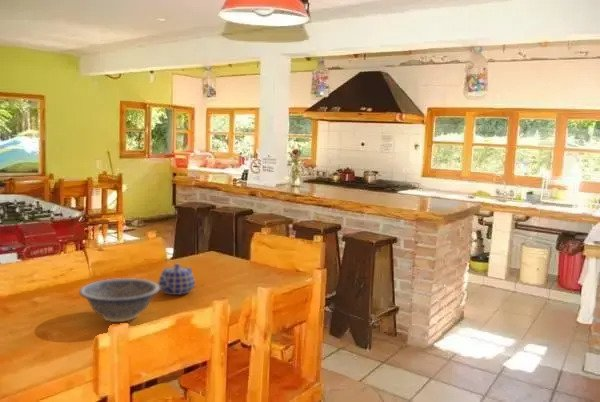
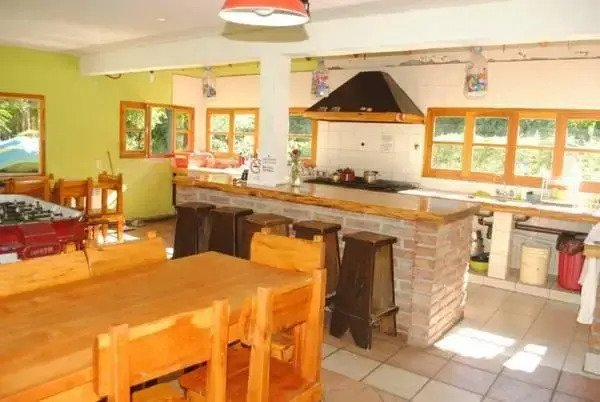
- teapot (175, 278)
- decorative bowl (120, 302)
